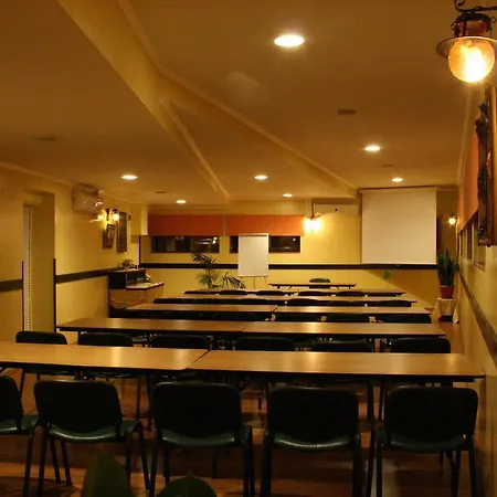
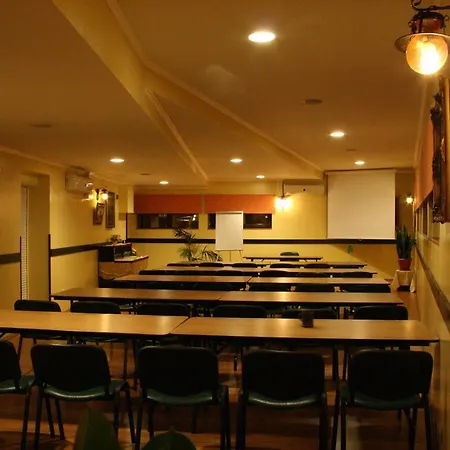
+ mug (305, 318)
